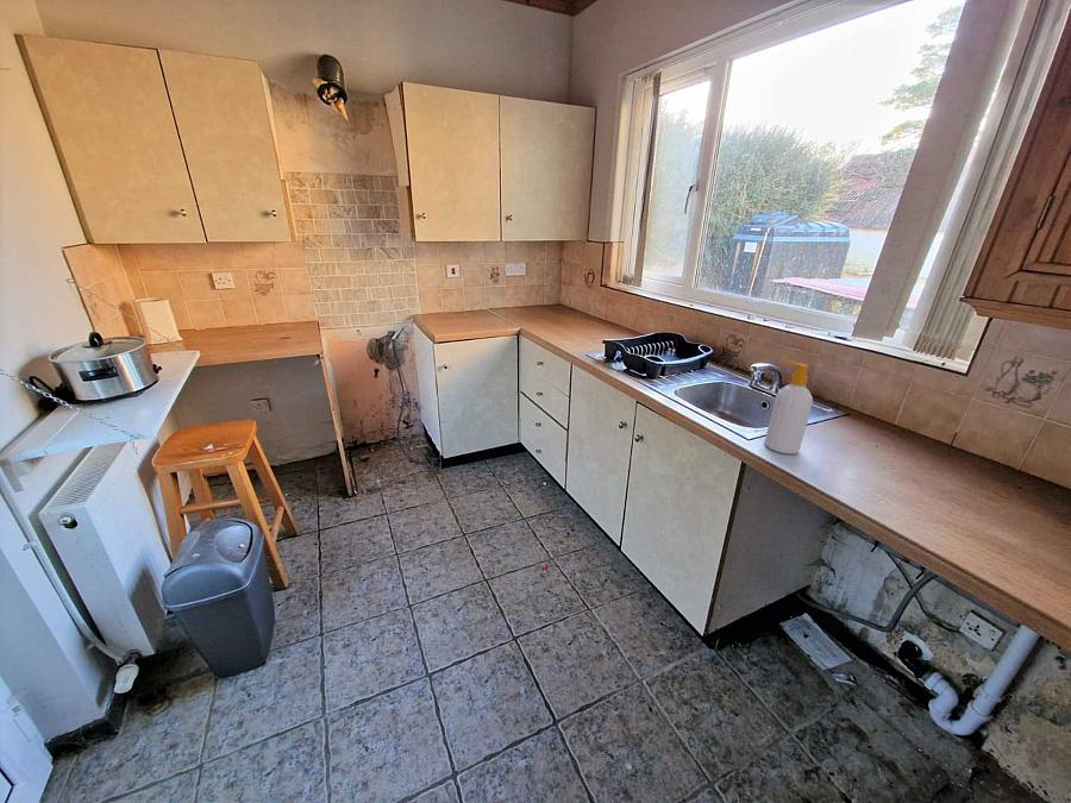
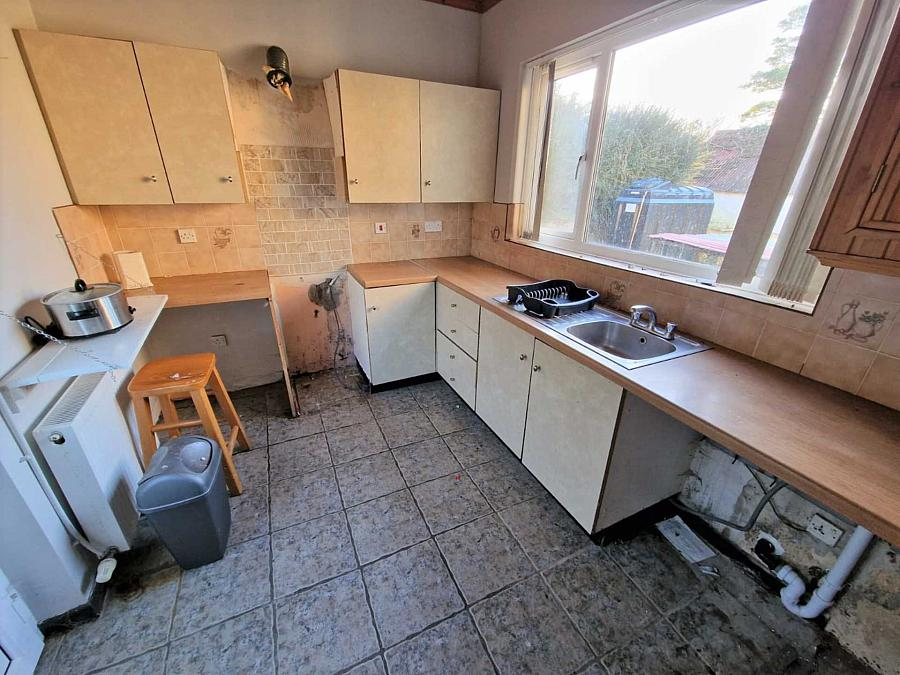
- soap bottle (790, 407)
